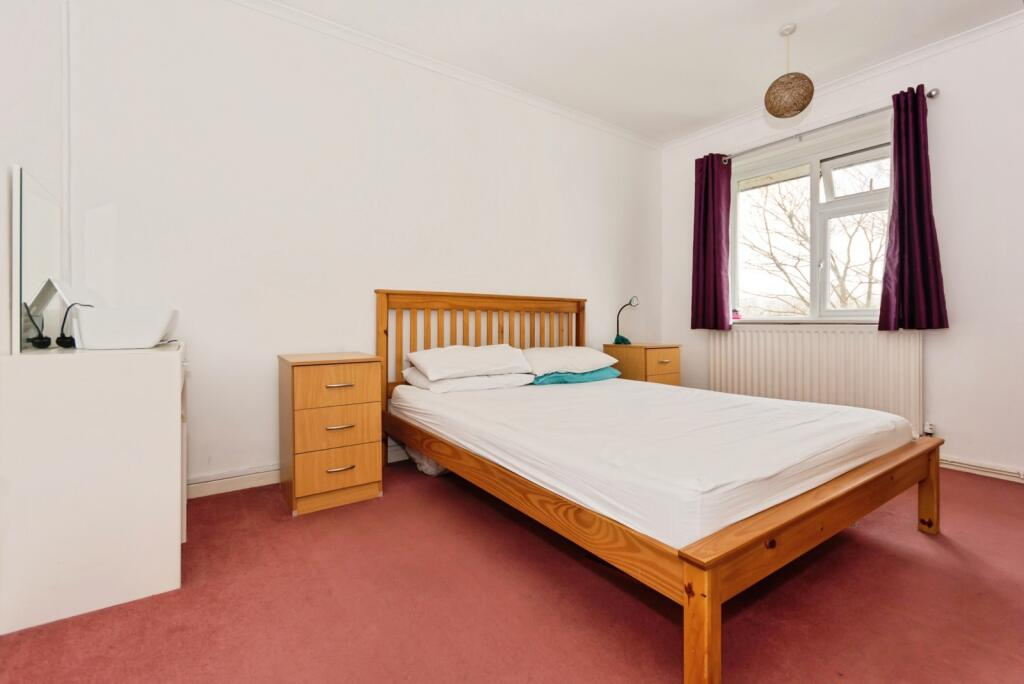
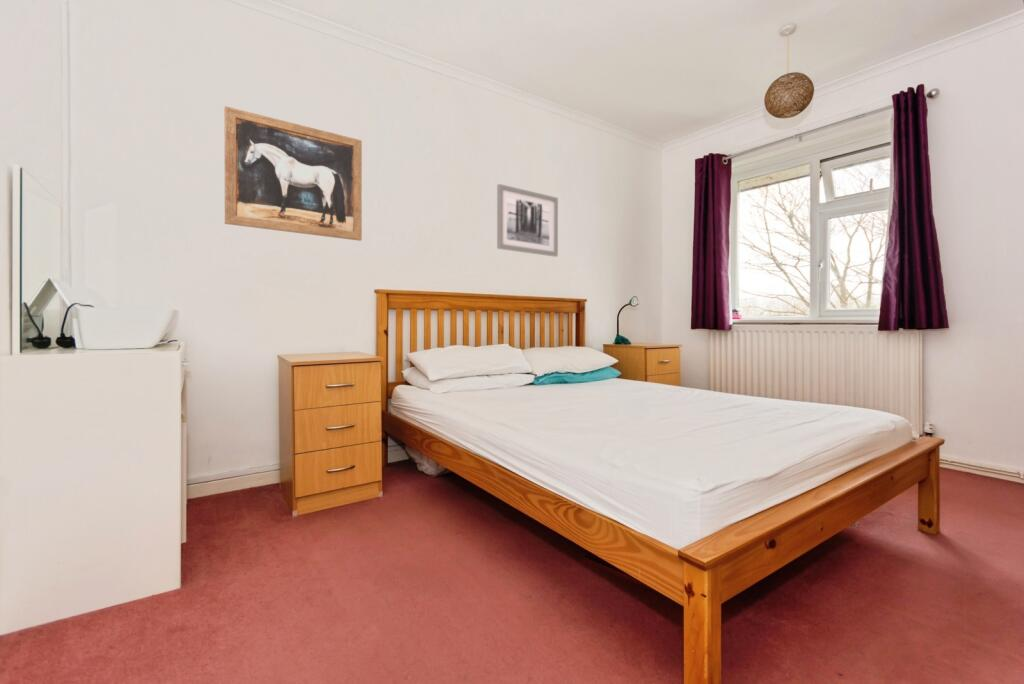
+ wall art (298, 179)
+ wall art (528, 222)
